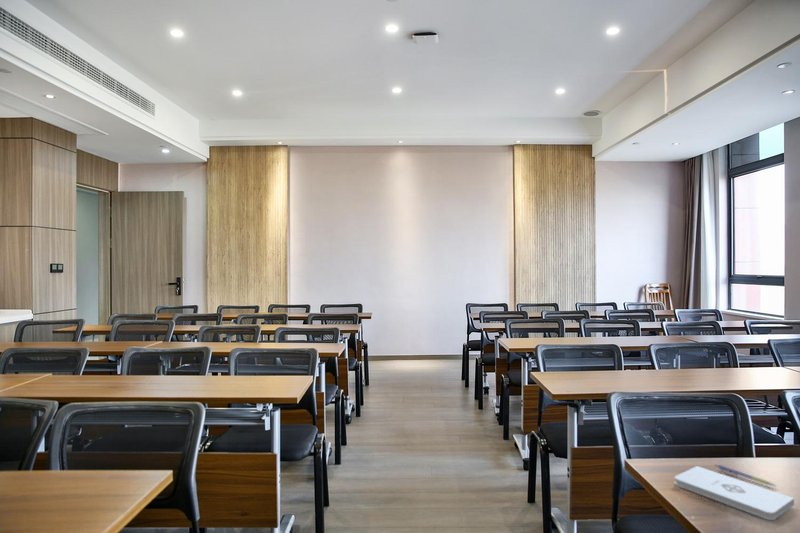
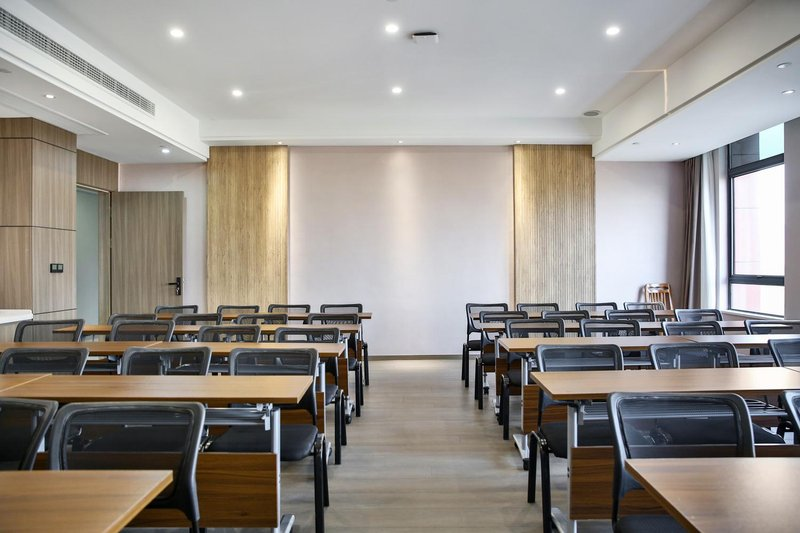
- pen (744, 475)
- notepad (730, 490)
